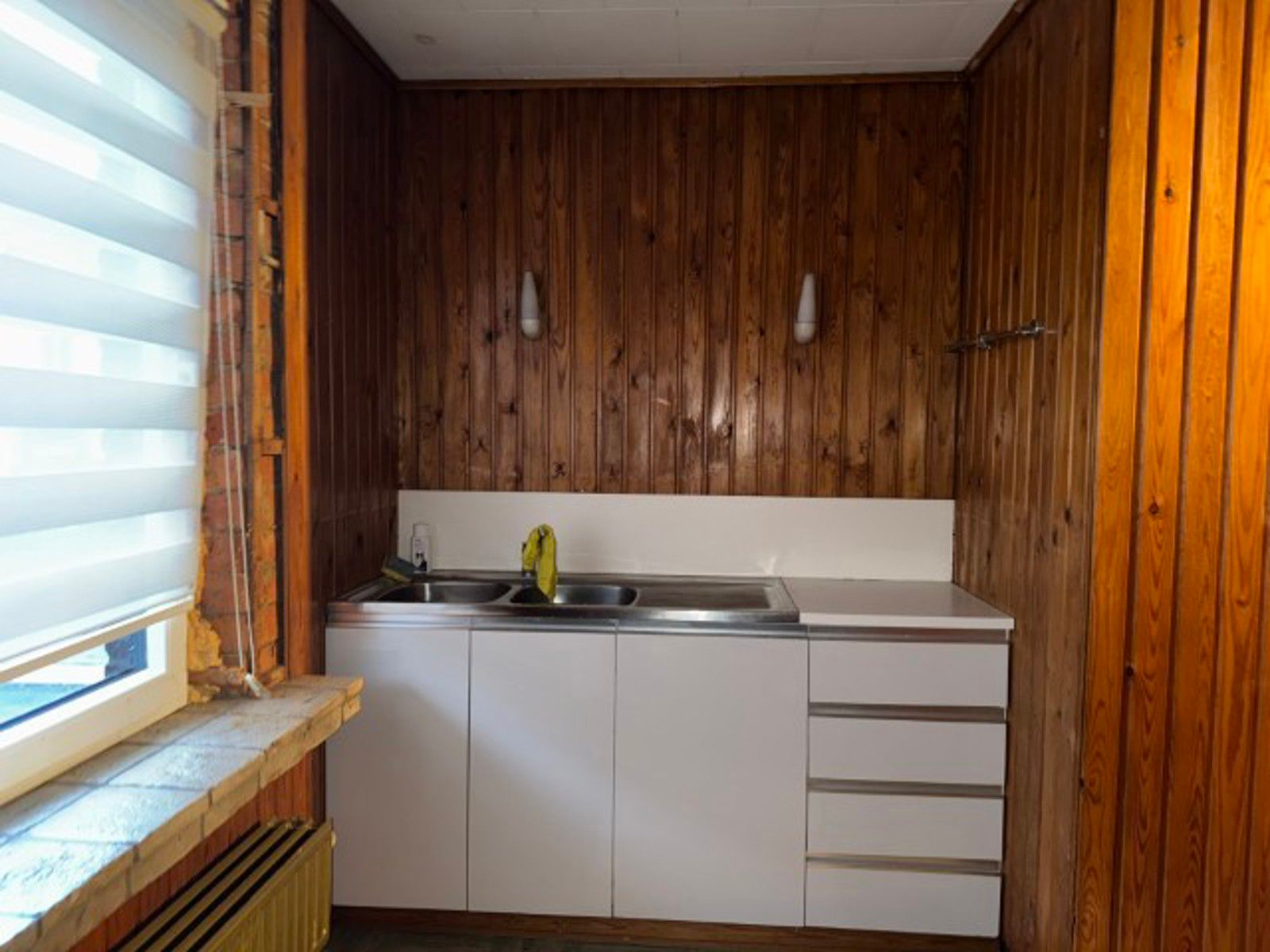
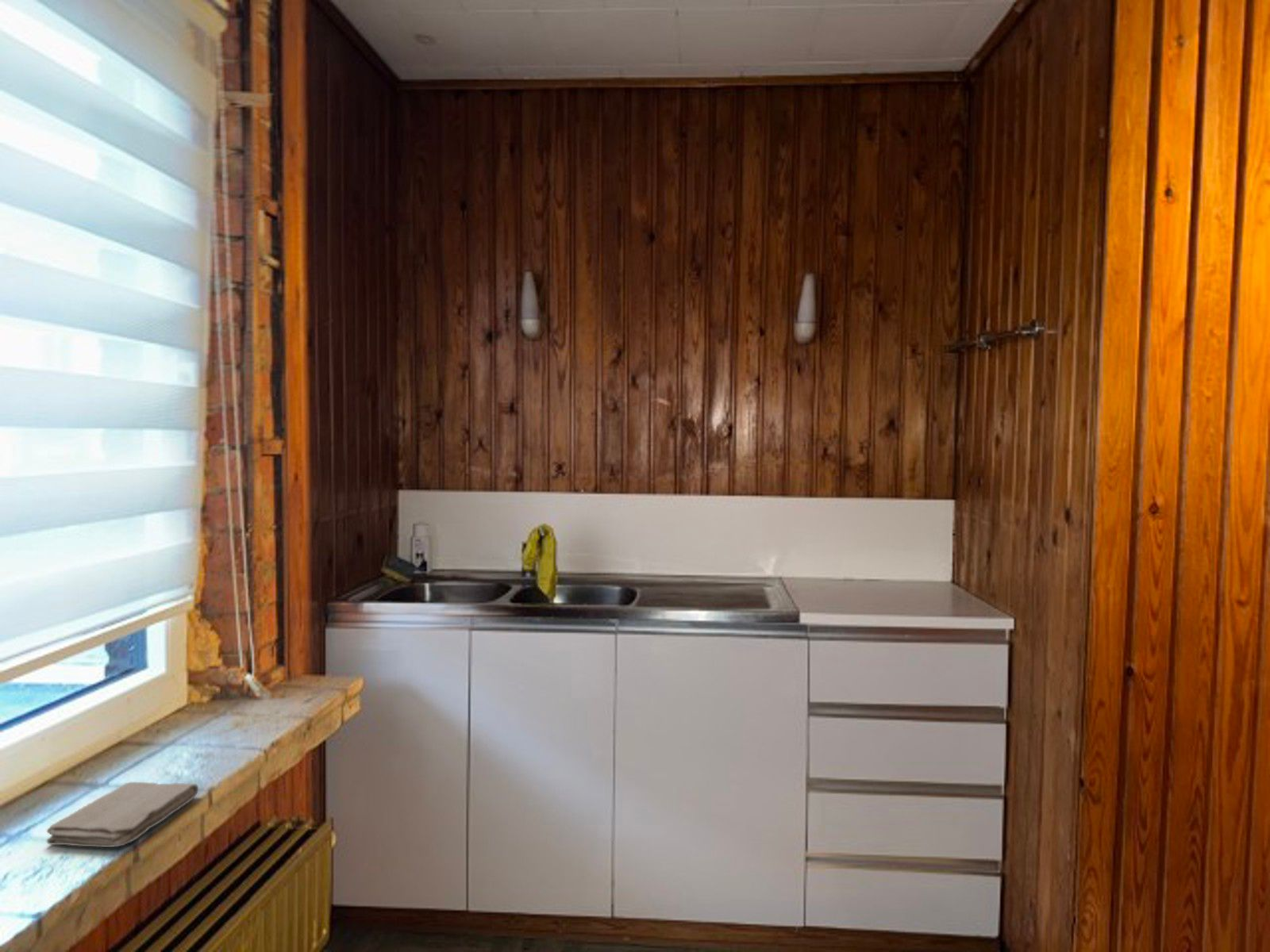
+ washcloth (125, 810)
